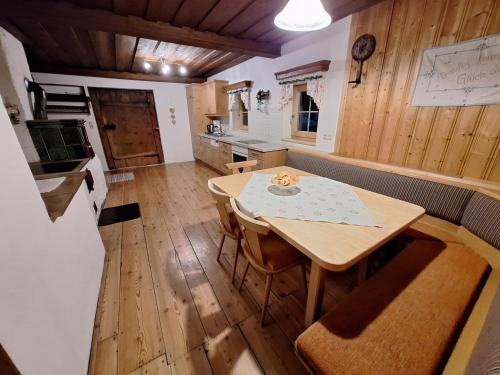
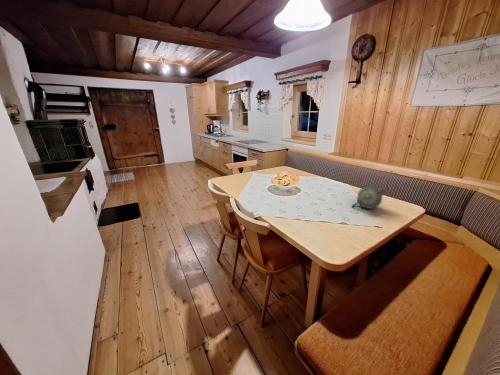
+ teapot (370, 196)
